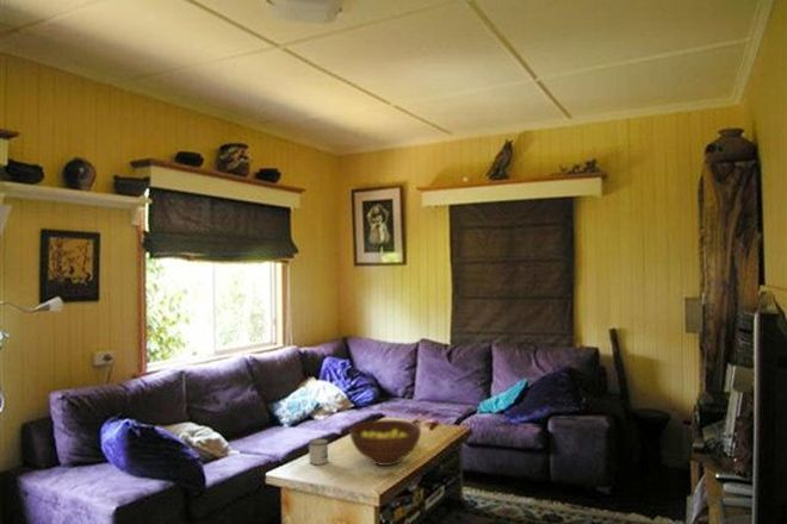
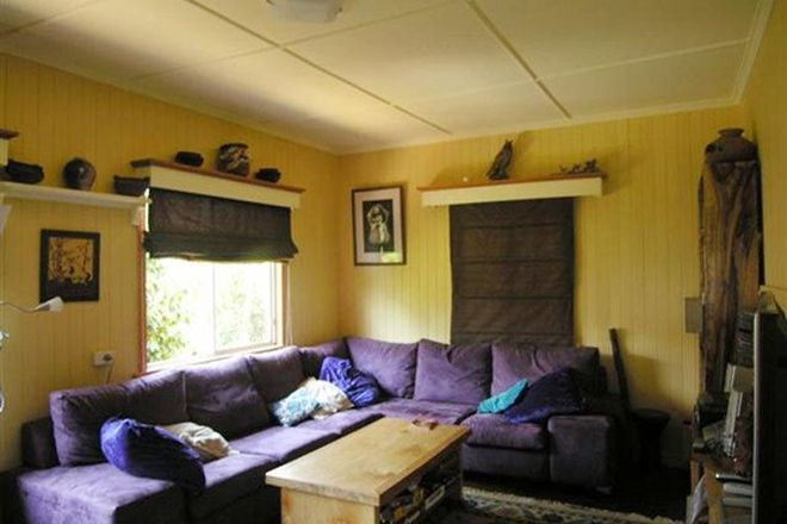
- mug (320, 450)
- fruit bowl (385, 444)
